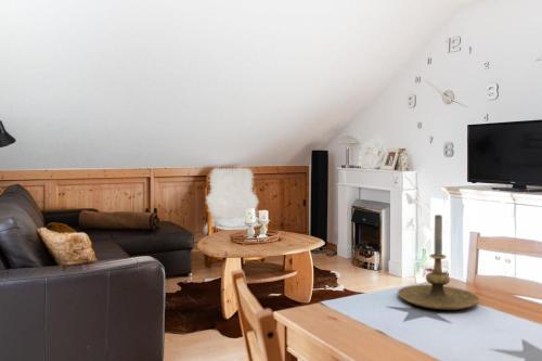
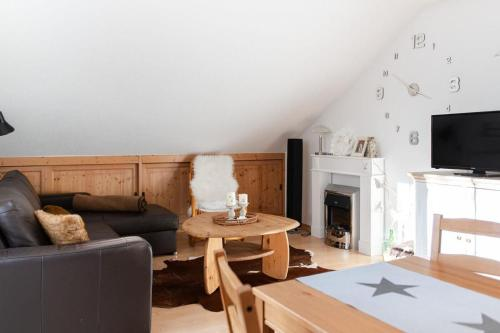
- candle holder (437, 257)
